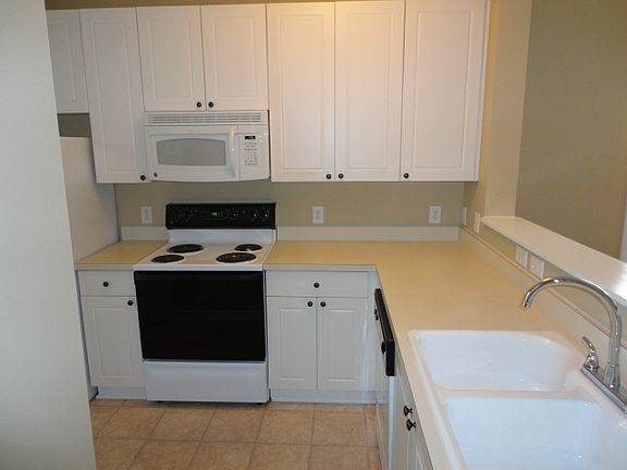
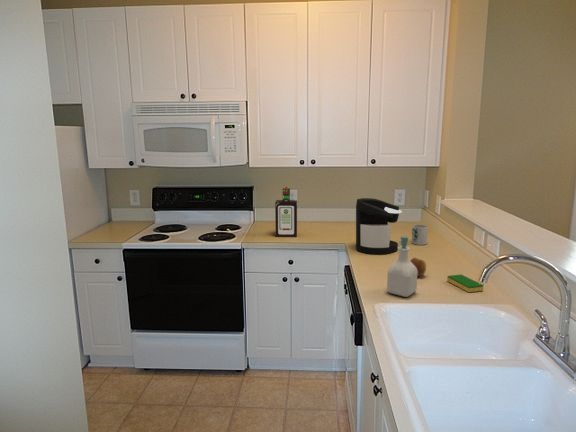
+ apple (417, 266)
+ coffee maker (378, 224)
+ soap bottle (403, 265)
+ mug (418, 233)
+ dish sponge (464, 282)
+ bottle (286, 211)
